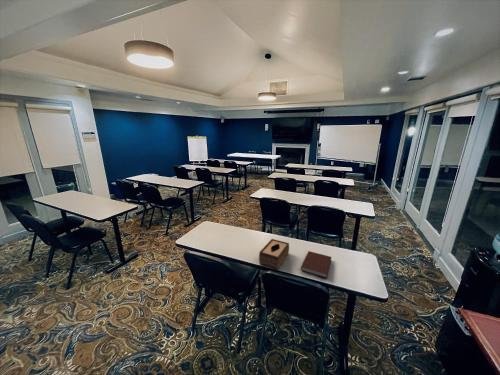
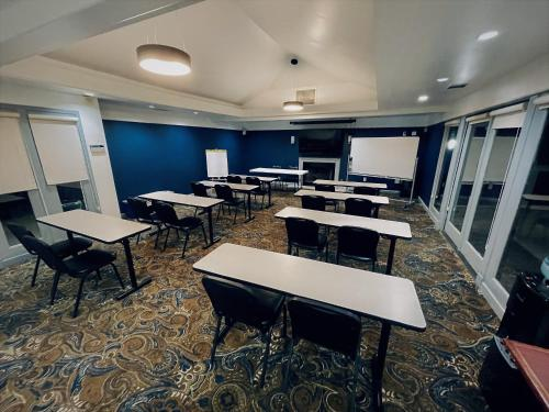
- notebook (316, 263)
- tissue box (274, 252)
